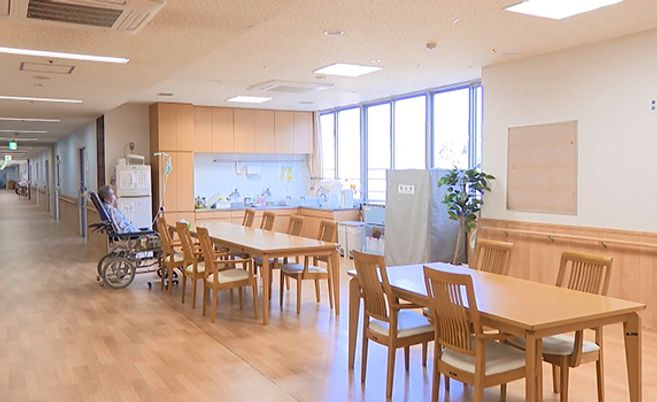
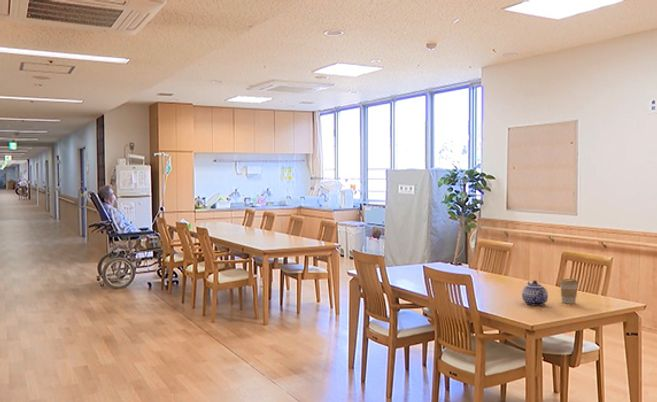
+ coffee cup (568, 290)
+ teapot (534, 292)
